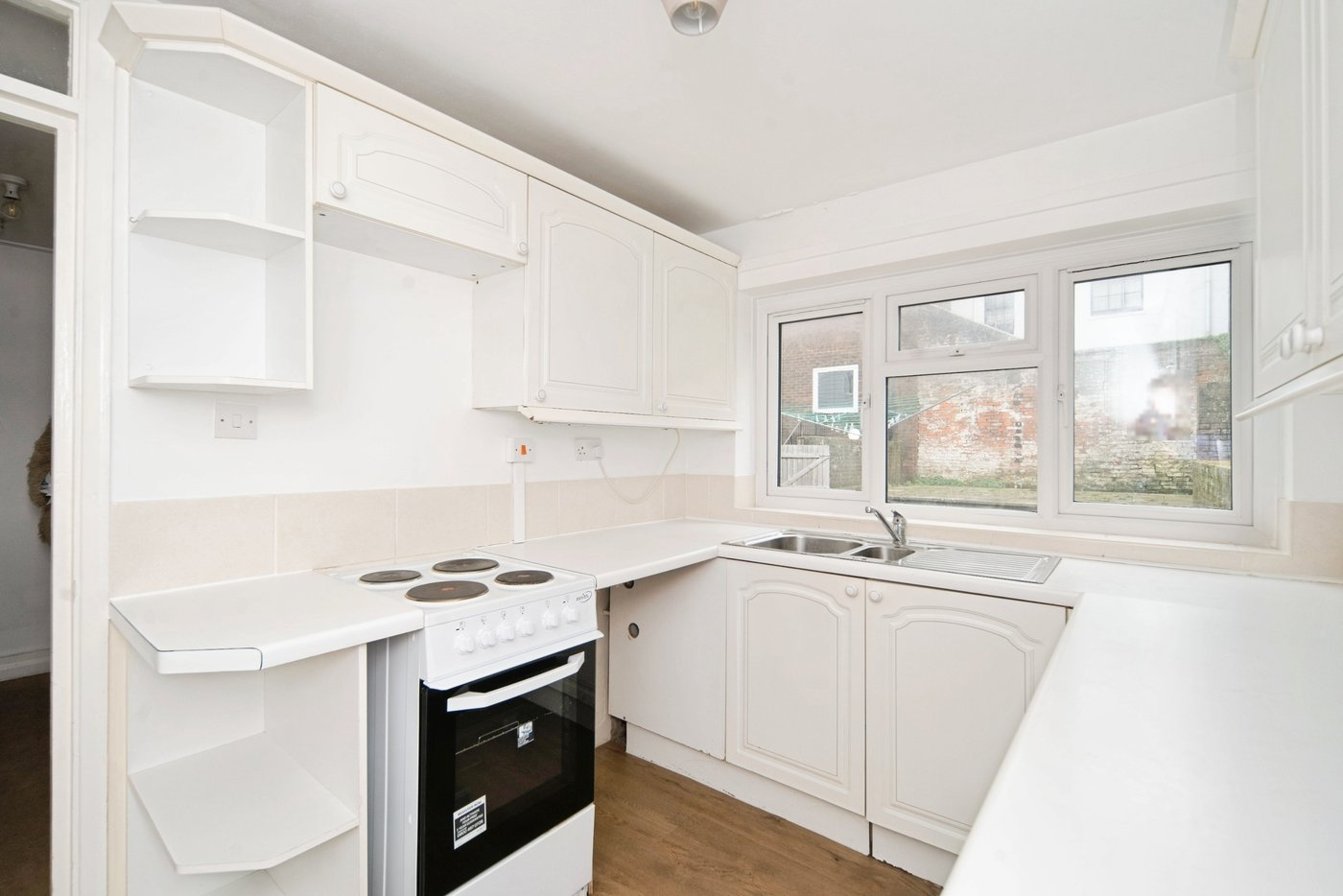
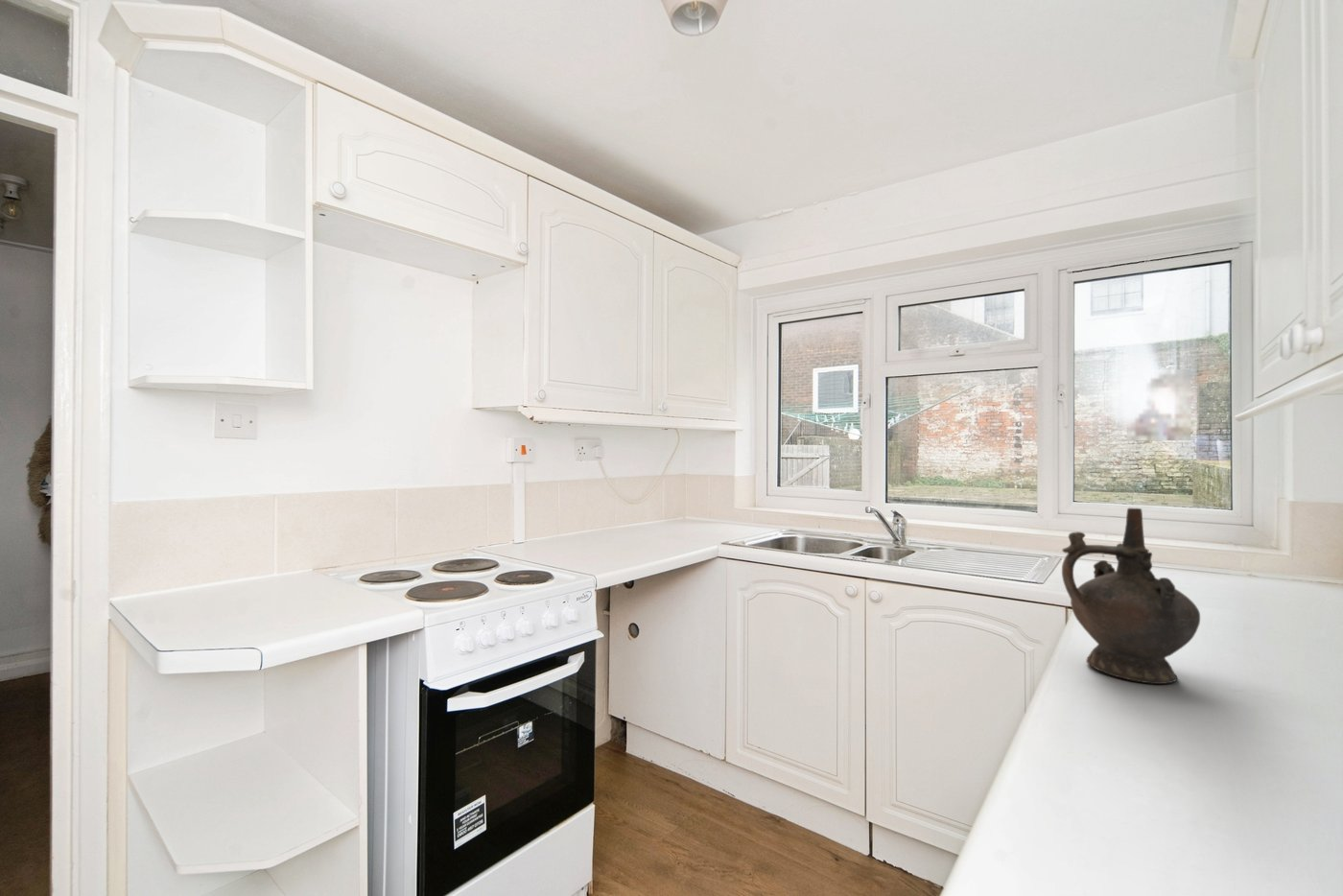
+ ceremonial vessel (1125, 589)
